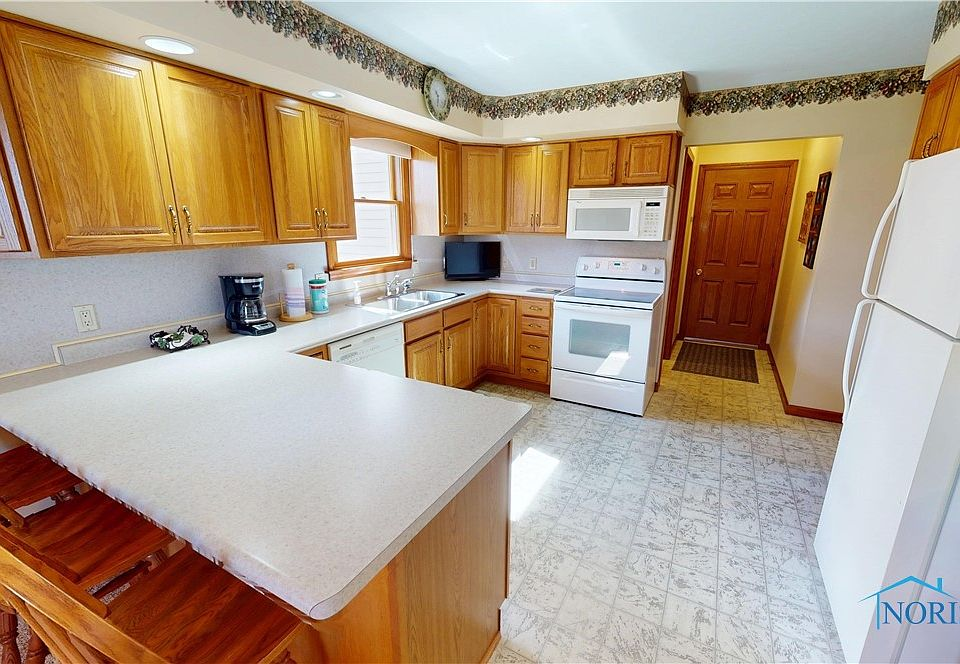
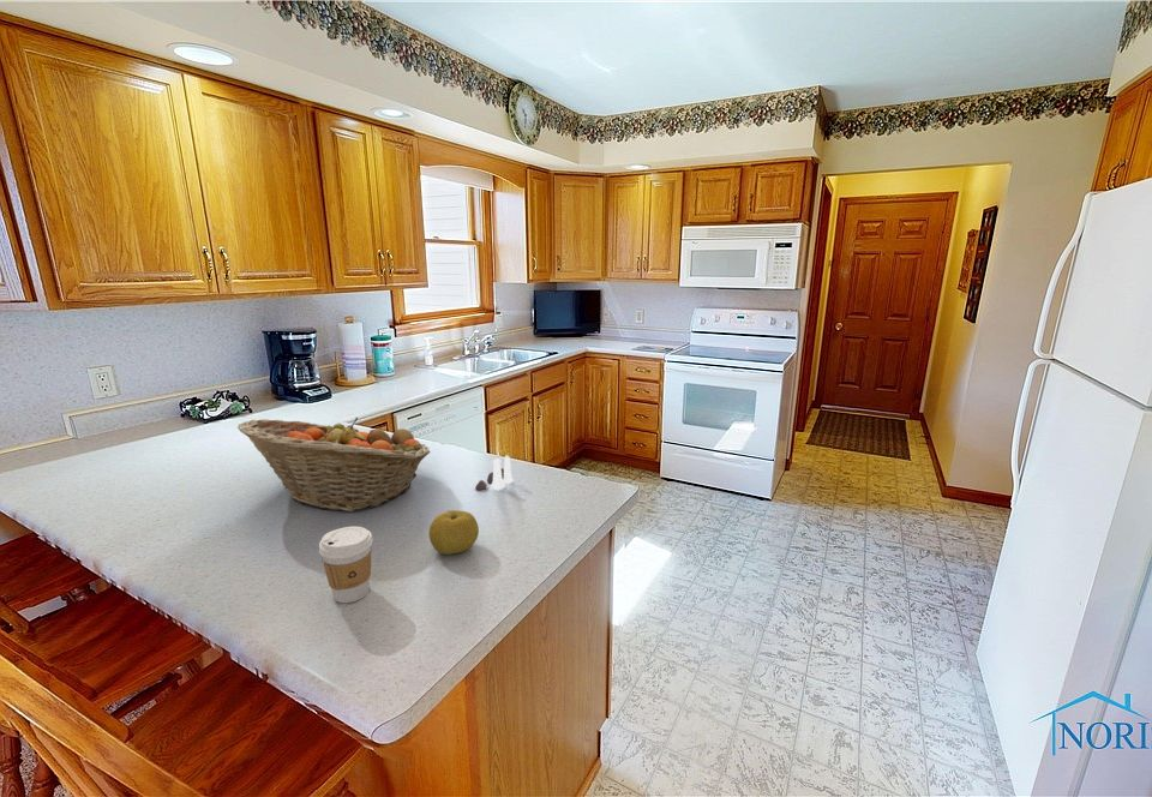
+ fruit (454, 531)
+ fruit basket (340, 451)
+ coffee cup (348, 563)
+ salt and pepper shaker set (496, 469)
